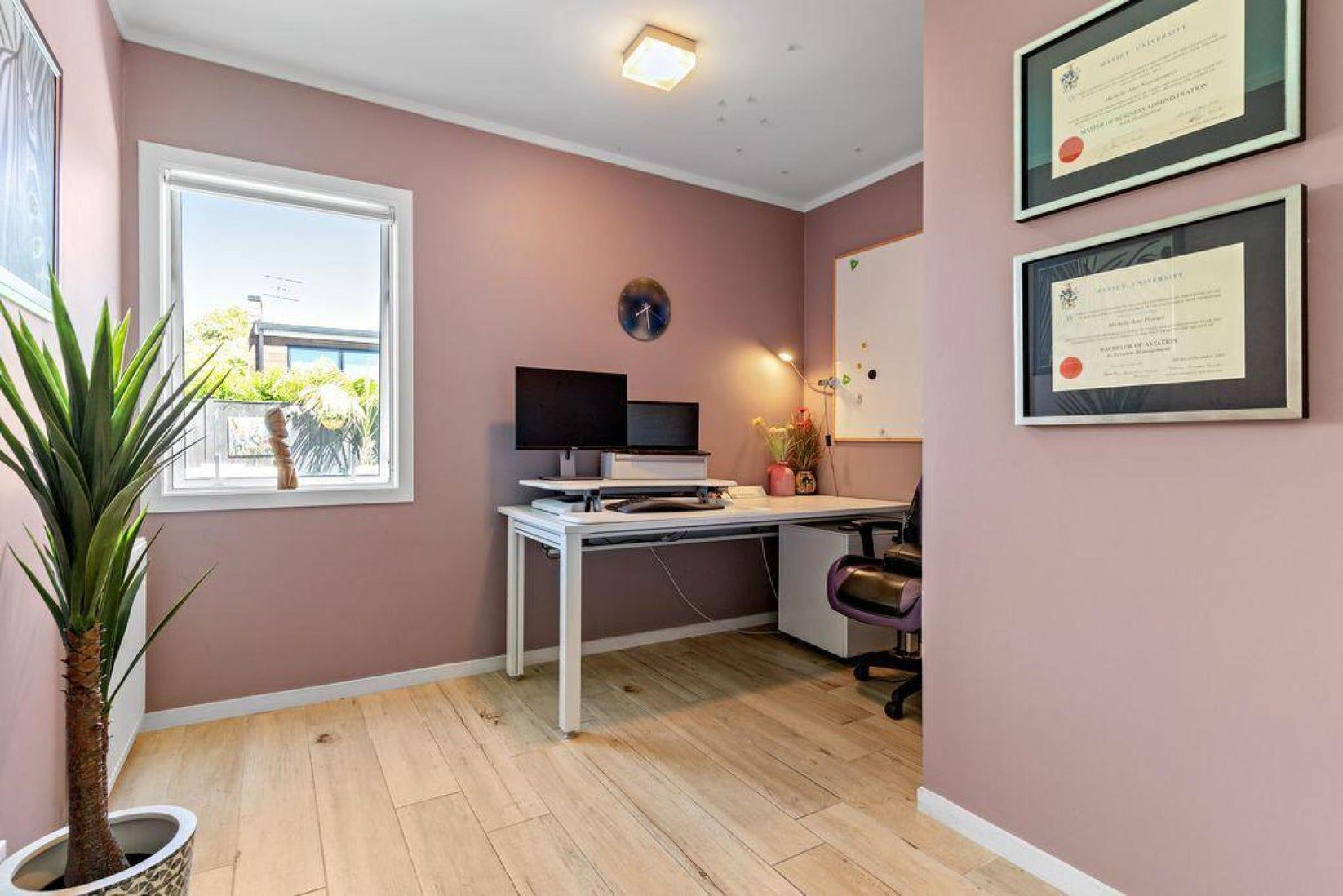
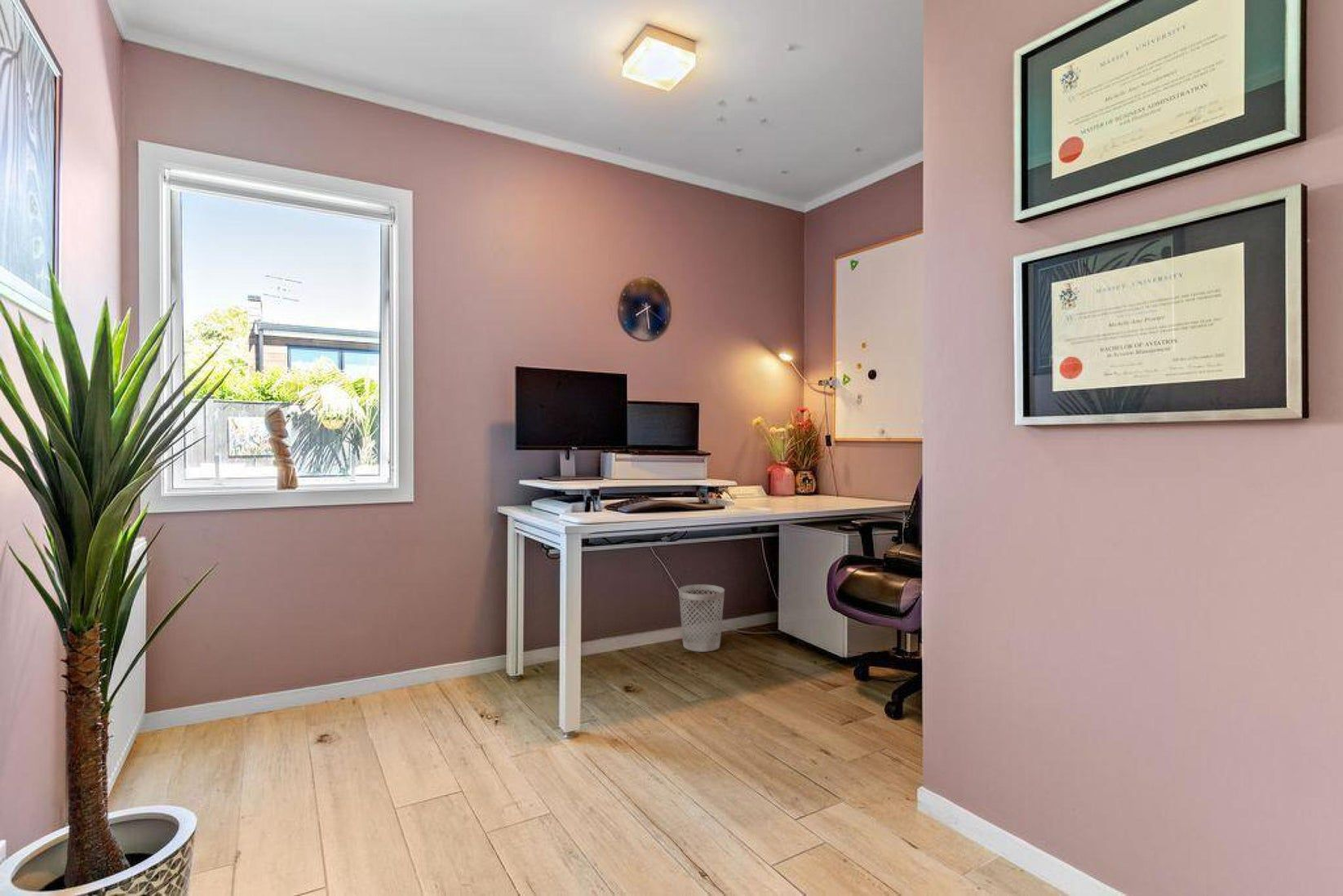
+ wastebasket (701, 618)
